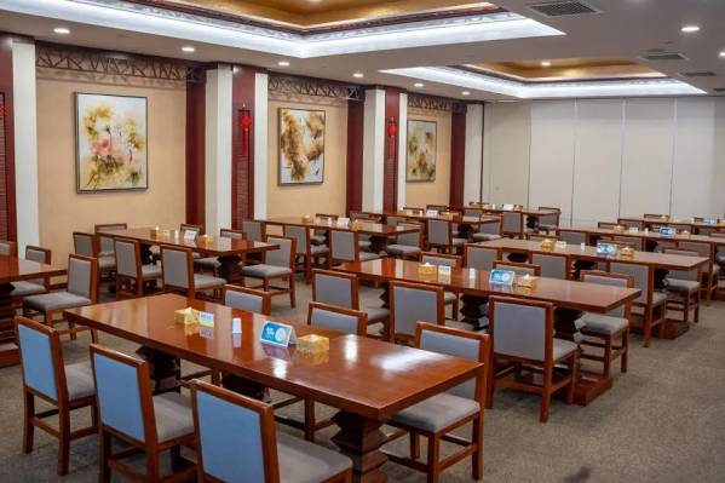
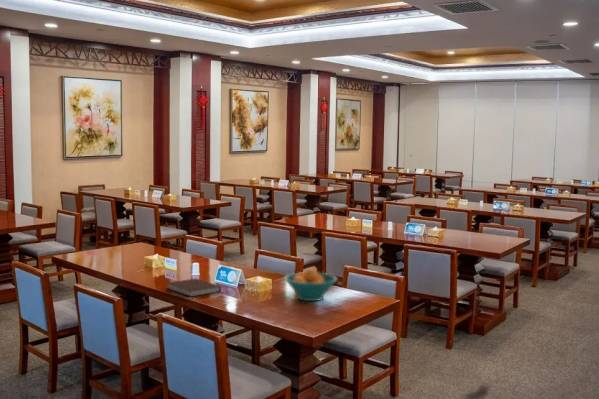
+ fruit bowl (310, 283)
+ notebook (193, 287)
